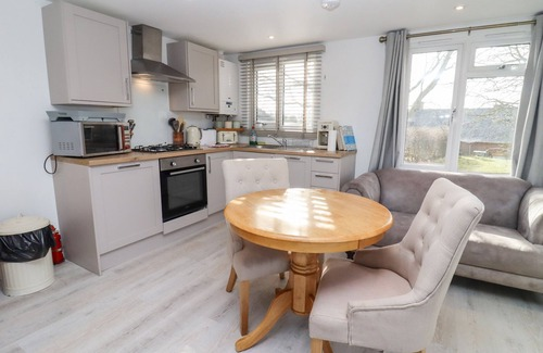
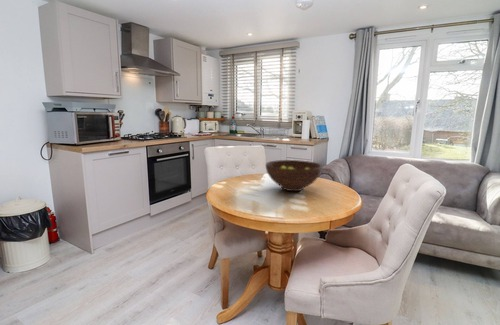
+ fruit bowl (292, 176)
